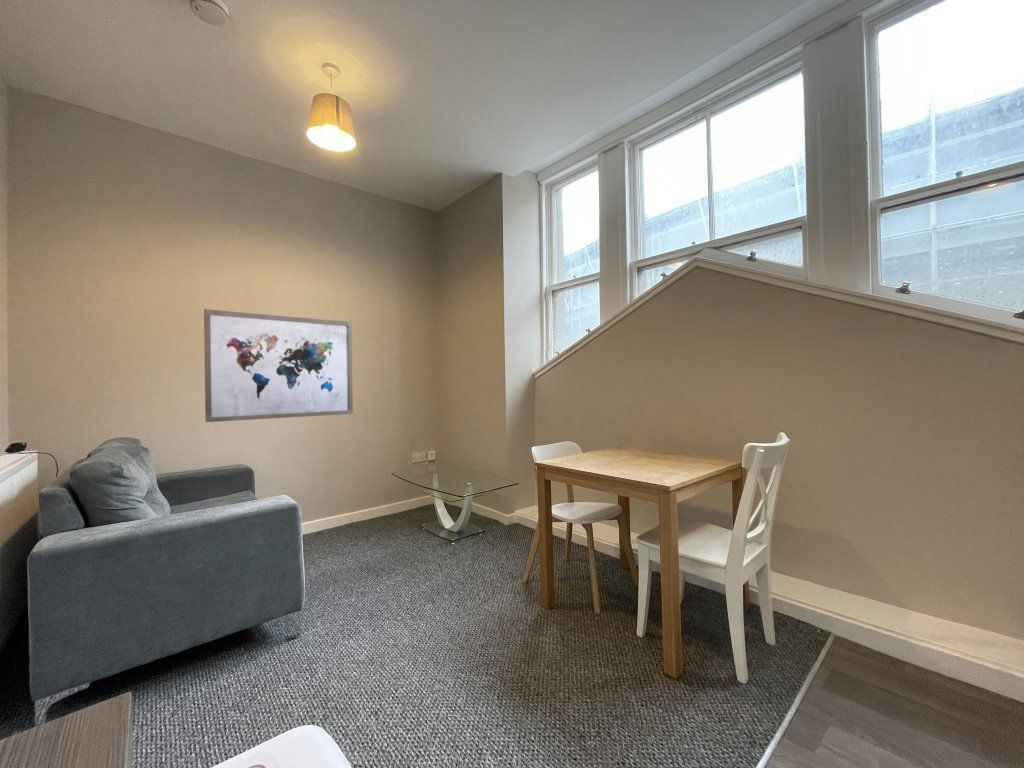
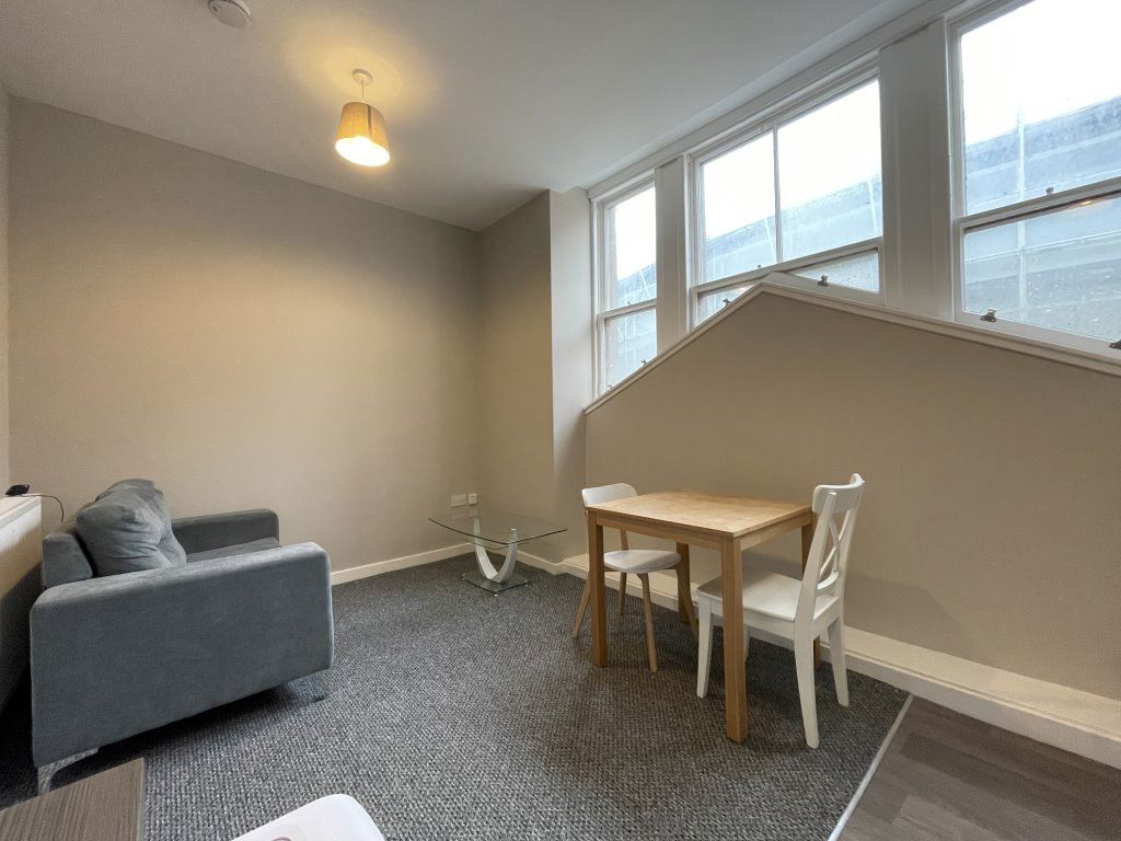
- wall art (286, 366)
